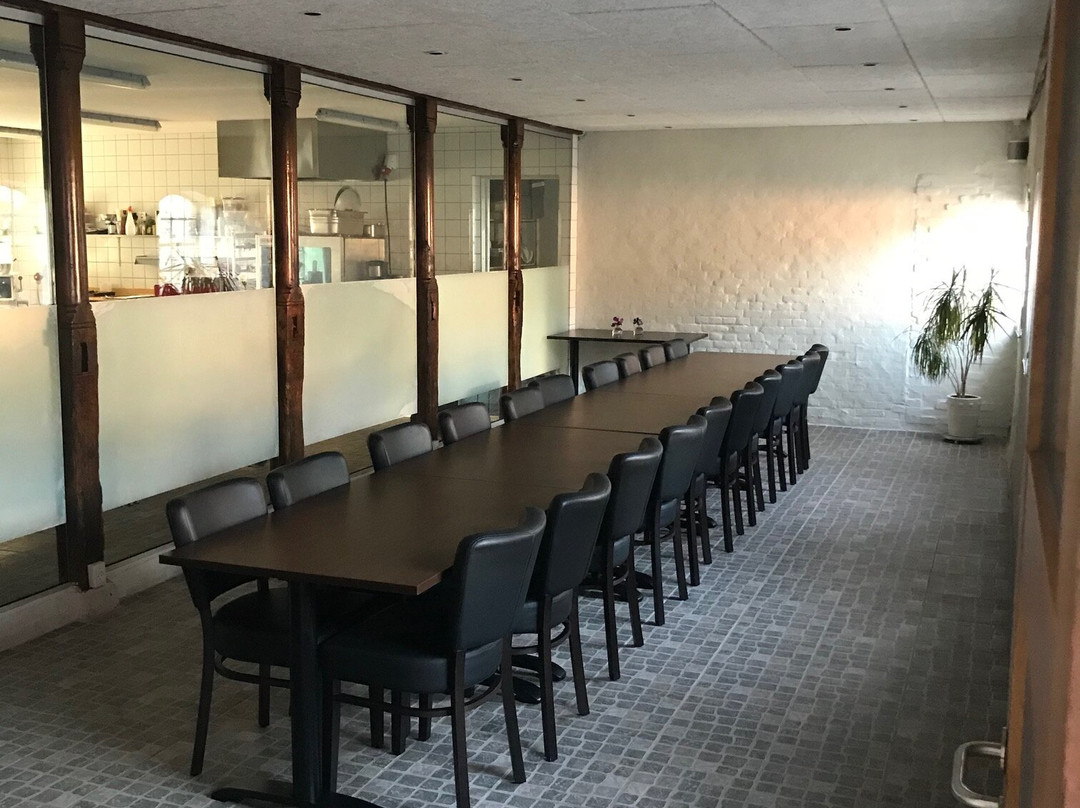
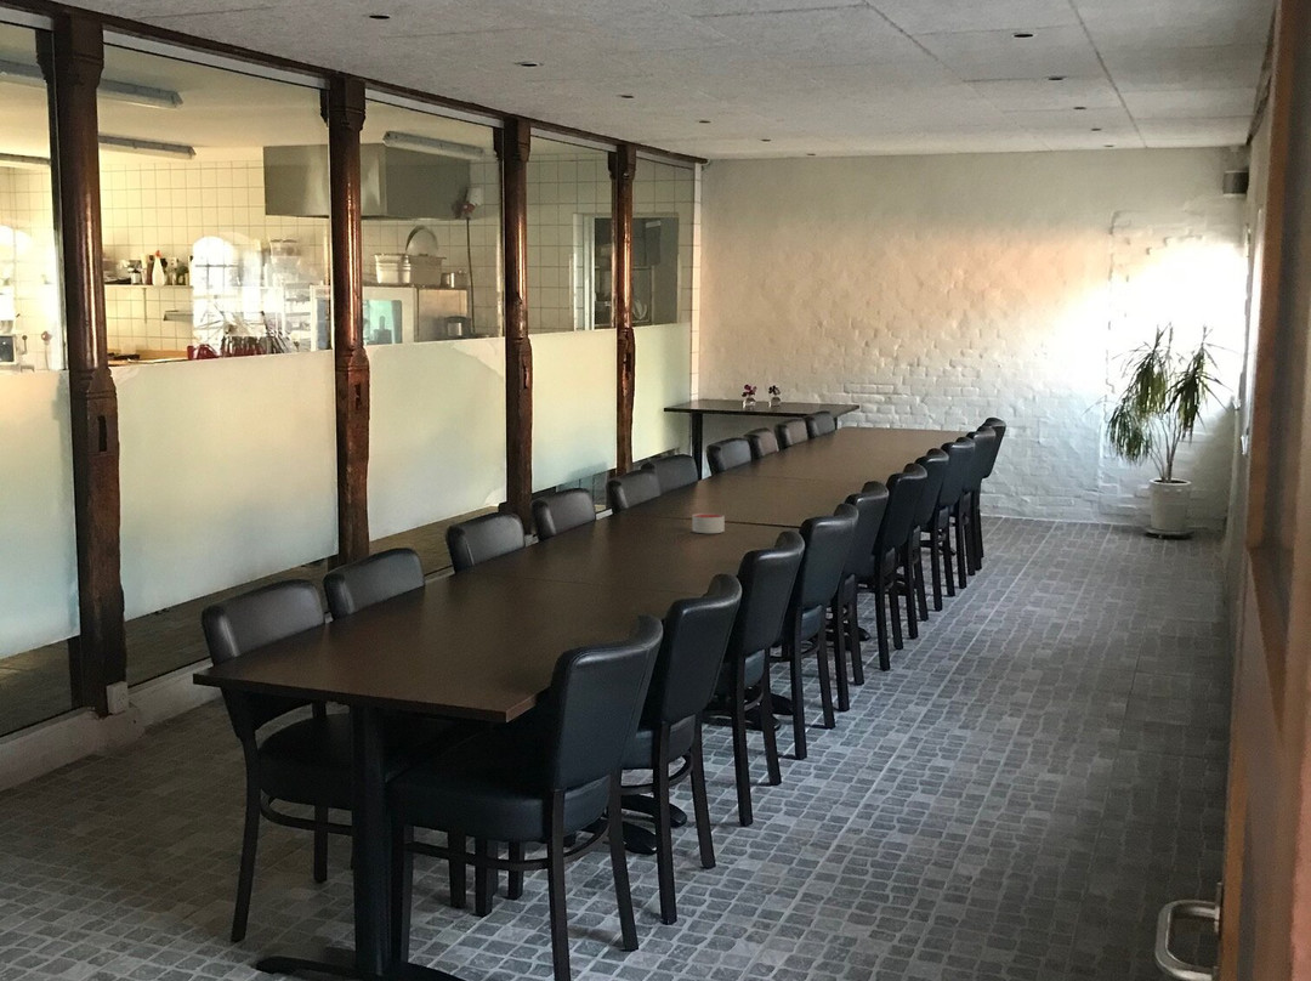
+ candle (708, 522)
